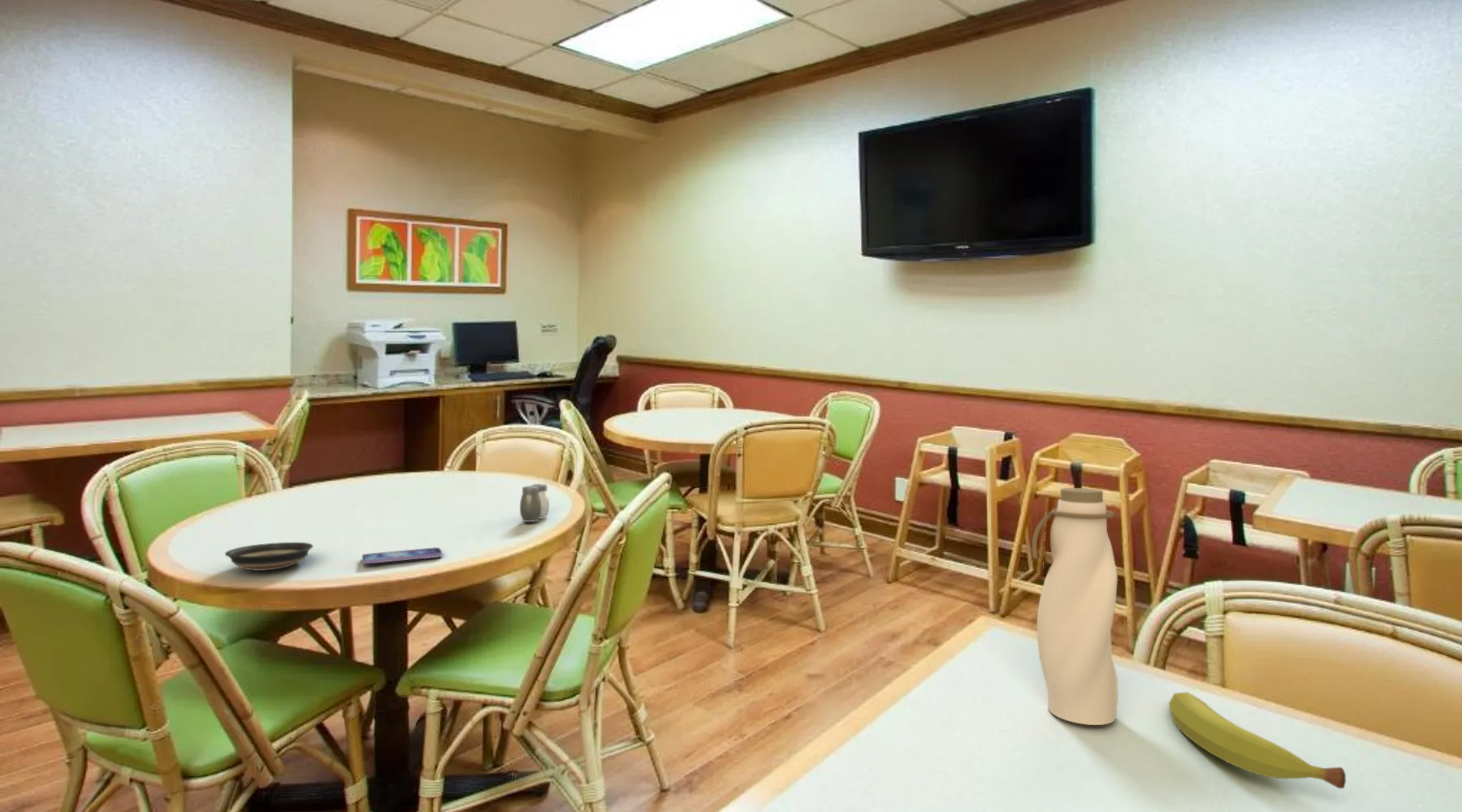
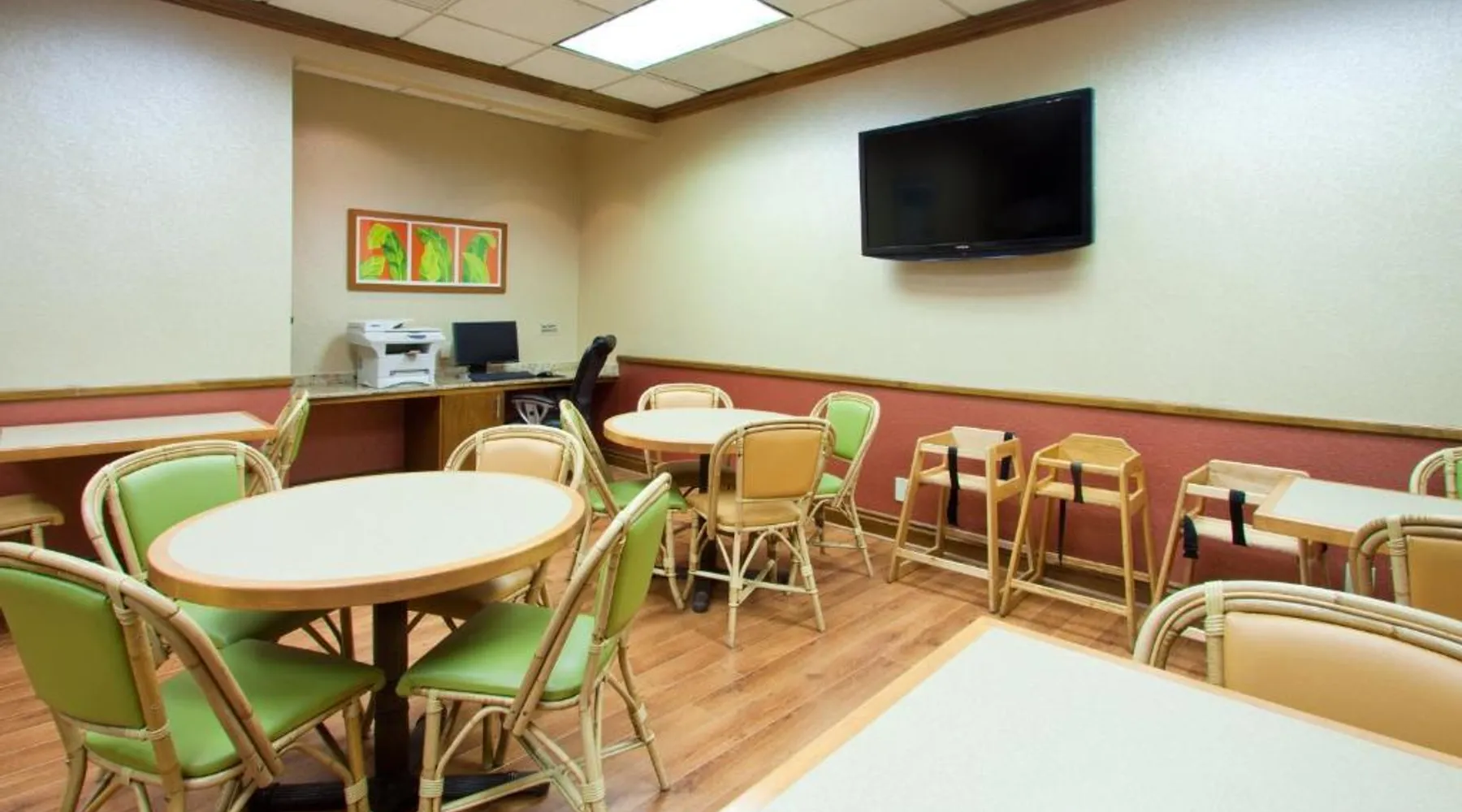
- smartphone (402, 555)
- fruit (1239, 732)
- water bottle (1075, 601)
- salt and pepper shaker (534, 502)
- saucer (270, 558)
